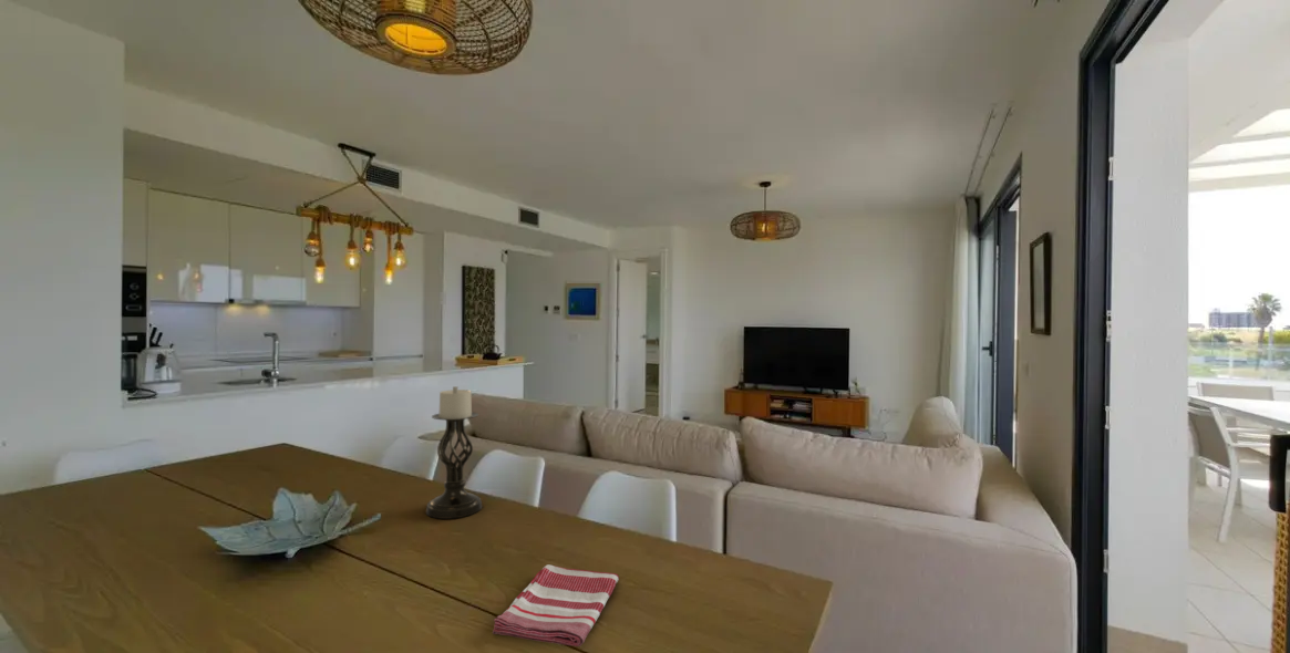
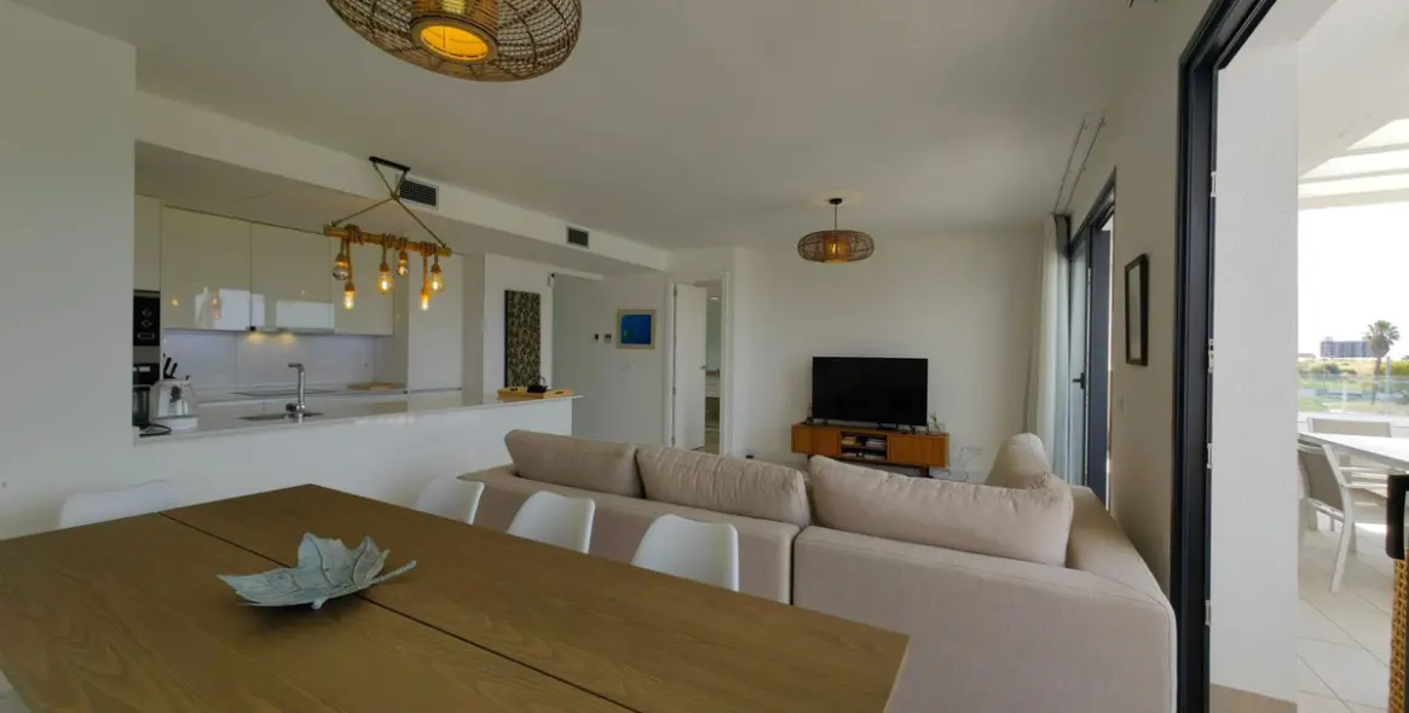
- dish towel (561, 599)
- candle holder (455, 447)
